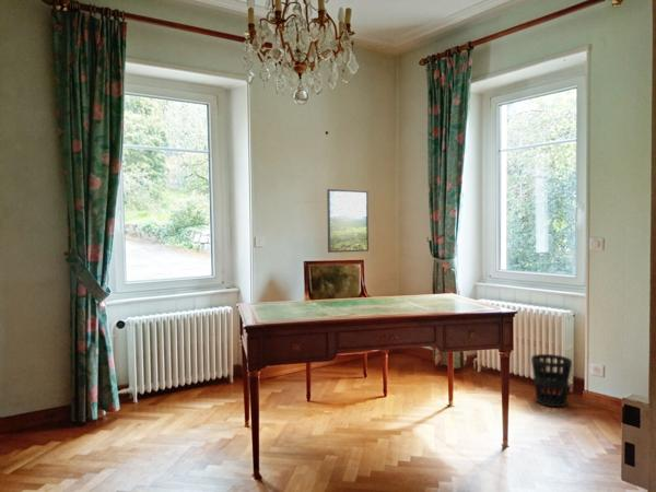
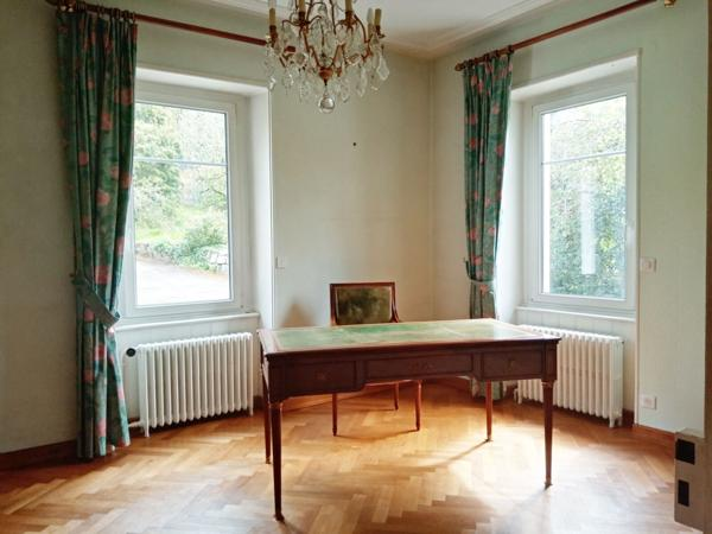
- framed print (348, 221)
- wastebasket (551, 379)
